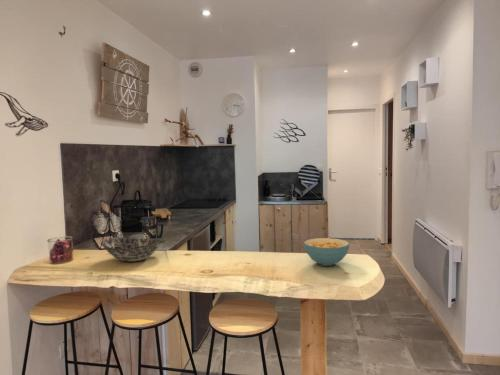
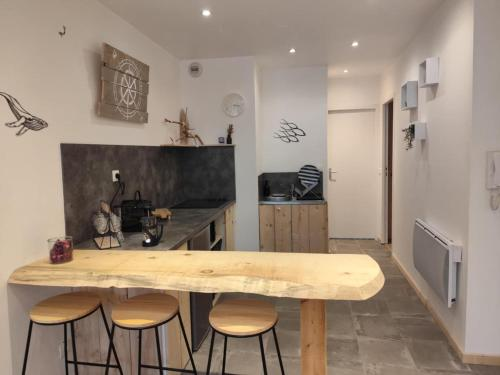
- cereal bowl (326, 253)
- bowl (133, 249)
